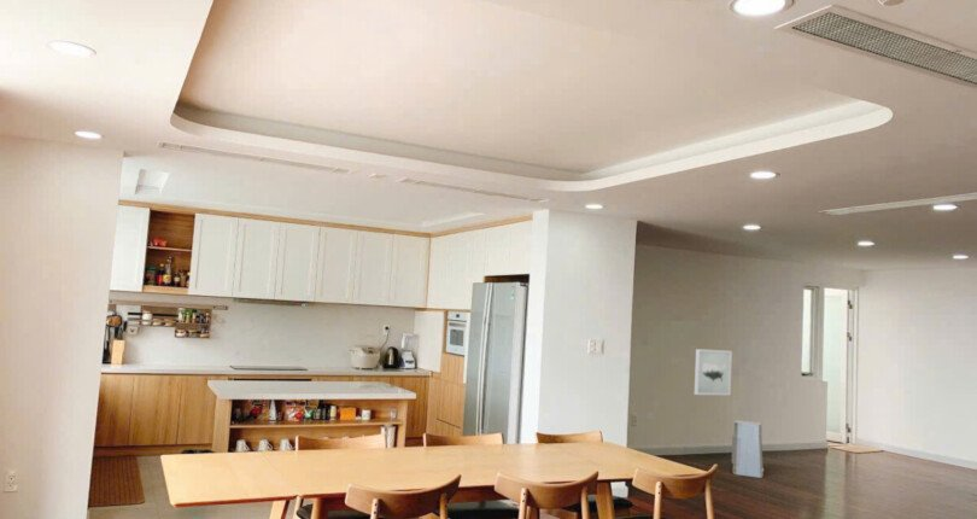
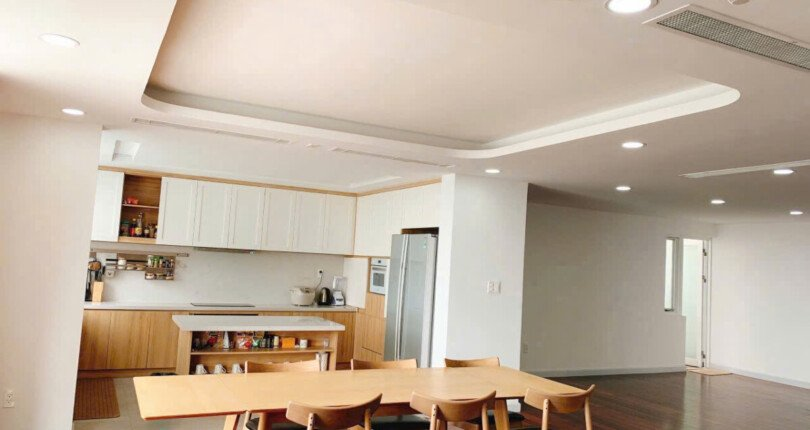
- wall art (713, 372)
- air purifier (748, 448)
